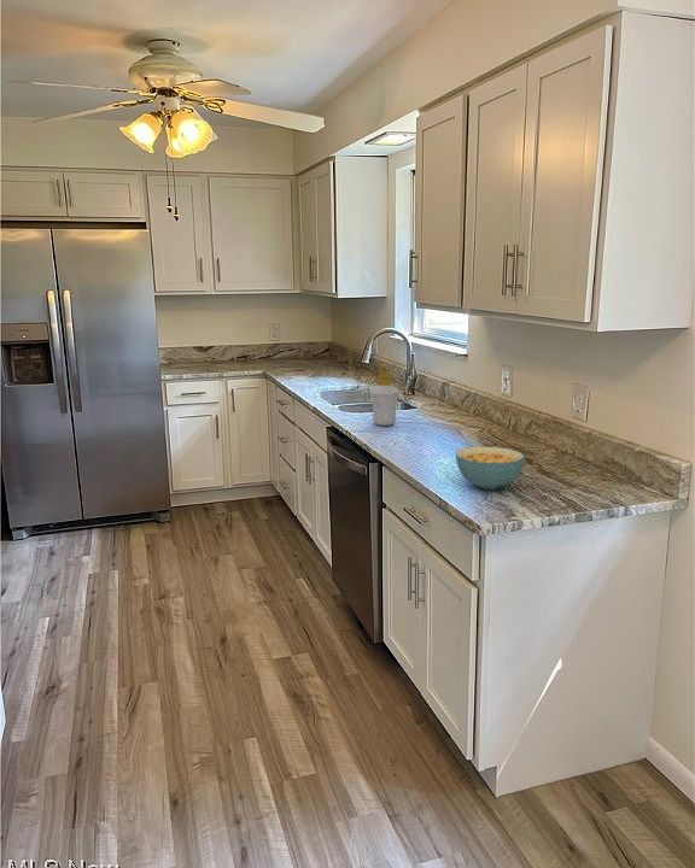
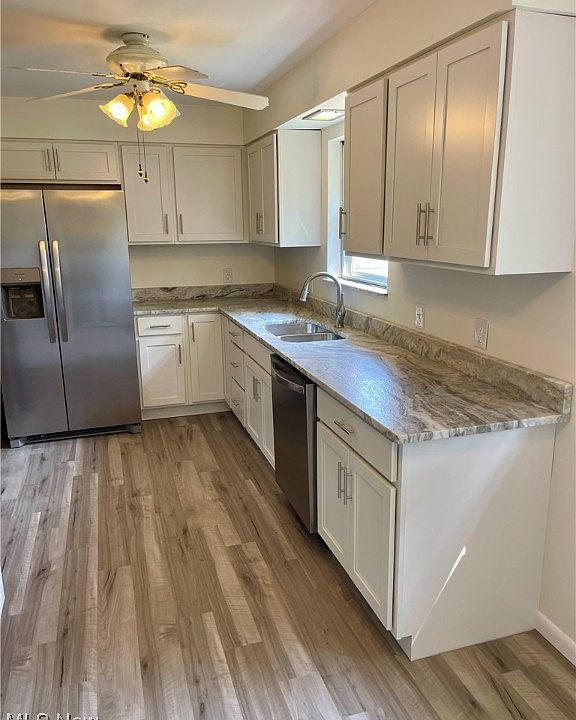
- cereal bowl (489, 470)
- soap bottle (384, 394)
